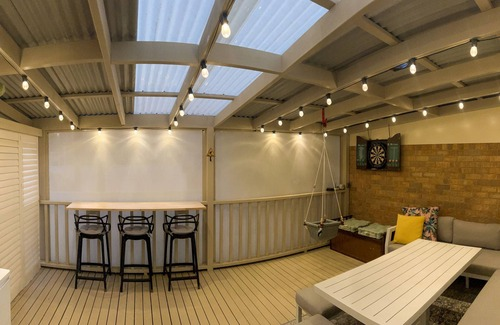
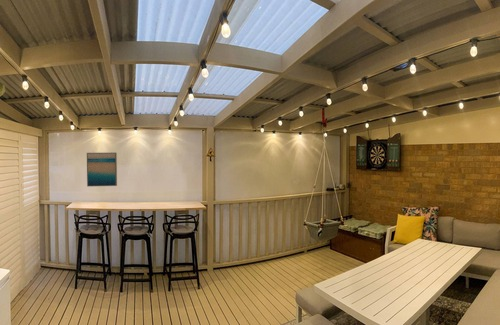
+ wall art (102, 169)
